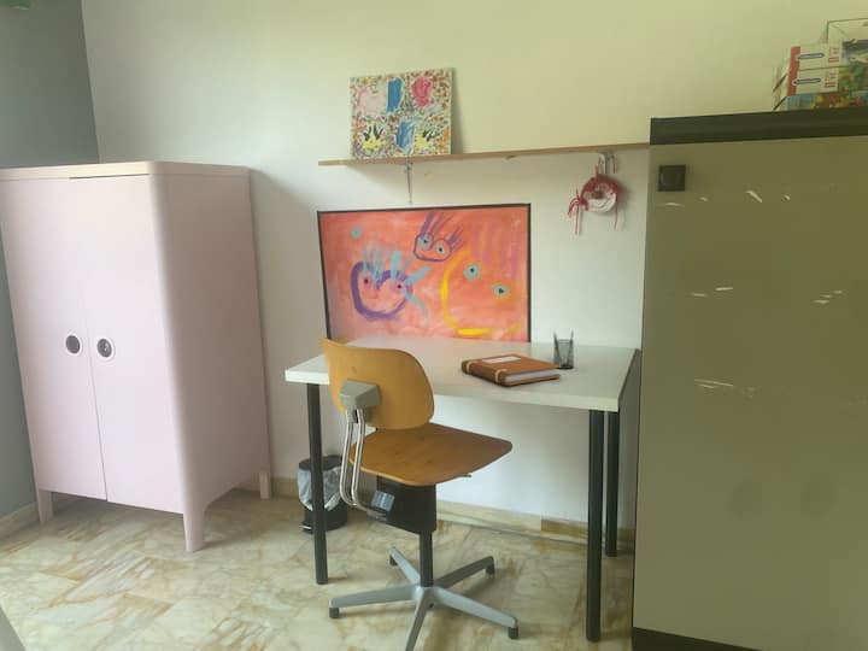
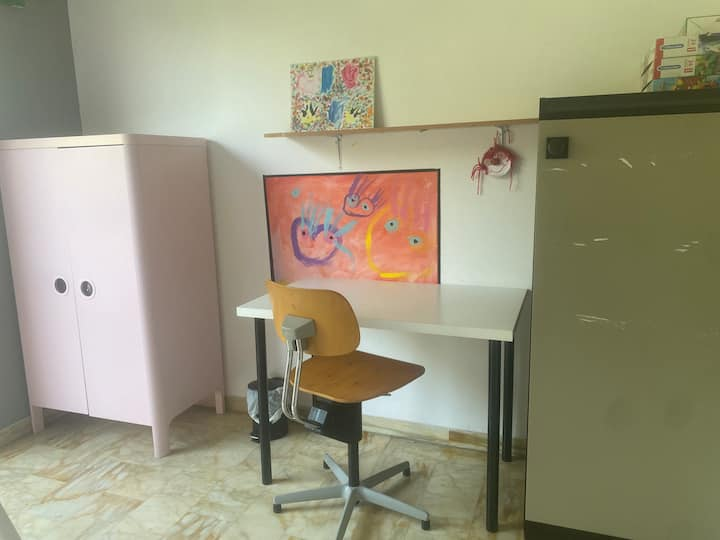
- pencil holder (563, 347)
- notebook (508, 368)
